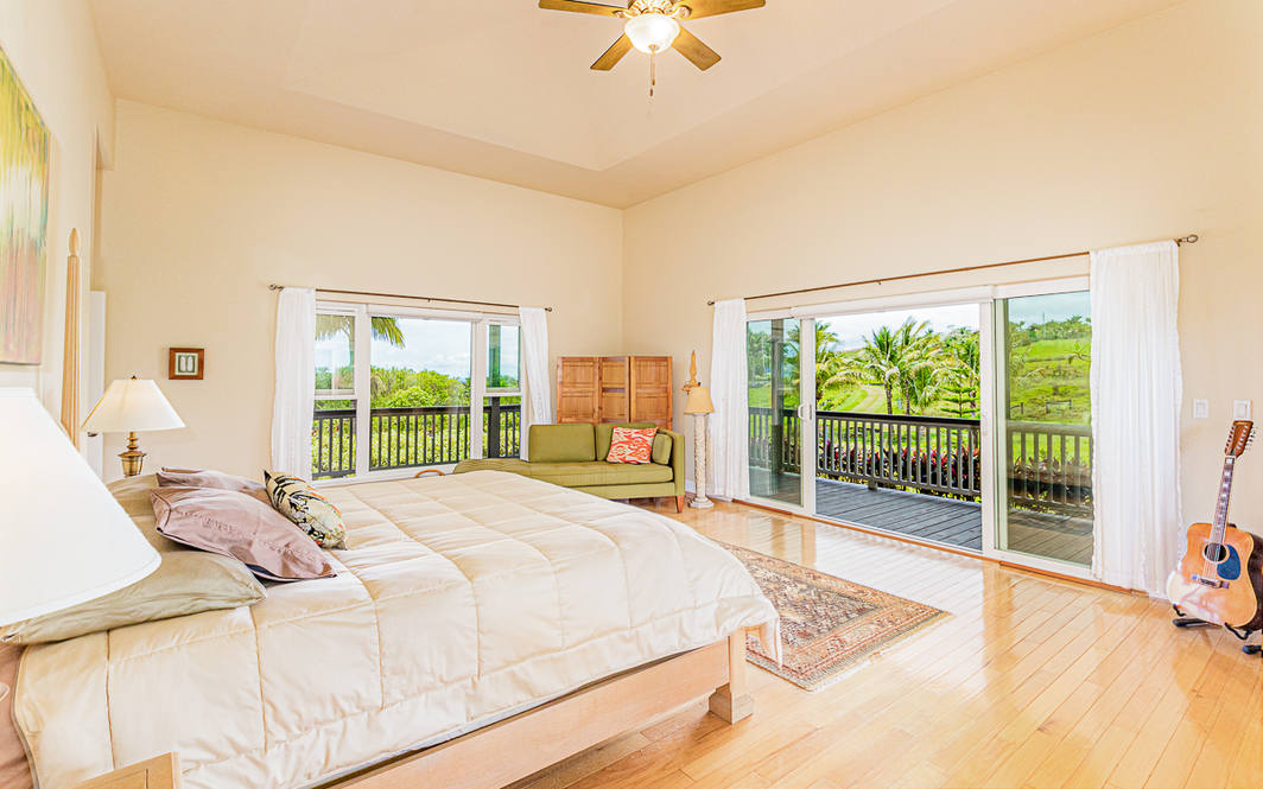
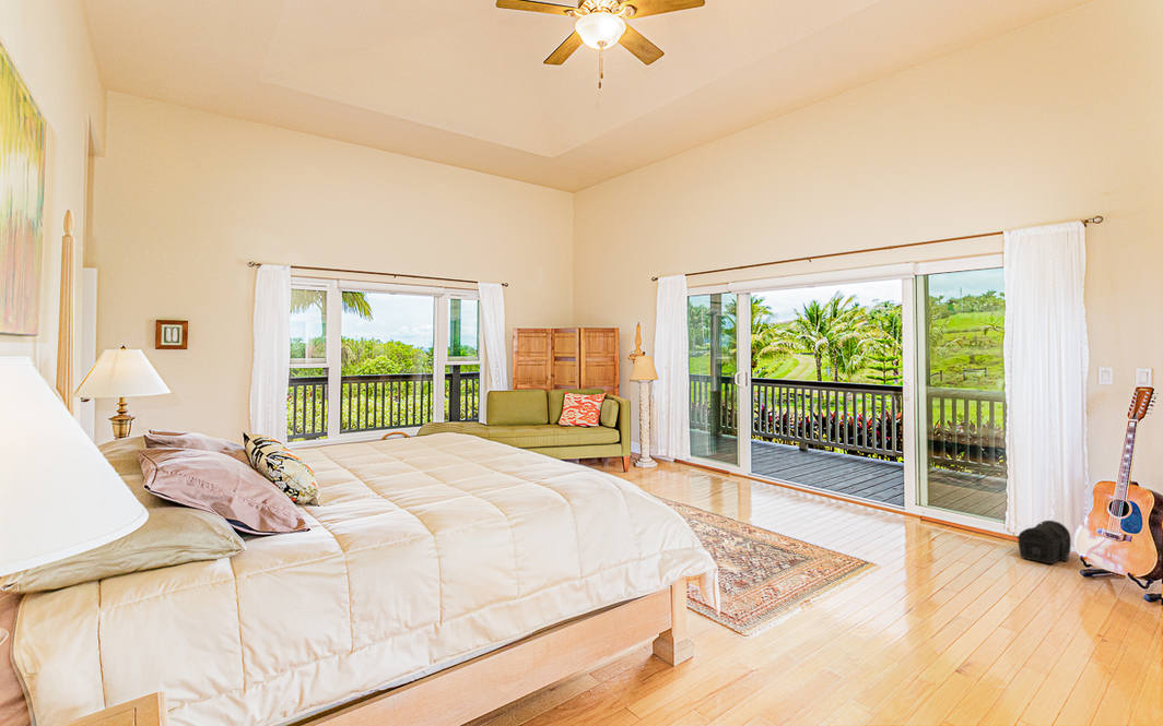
+ treasure chest (1046, 540)
